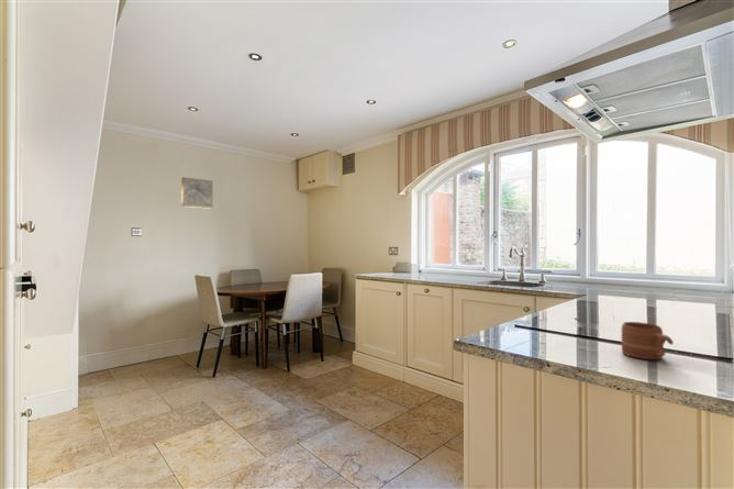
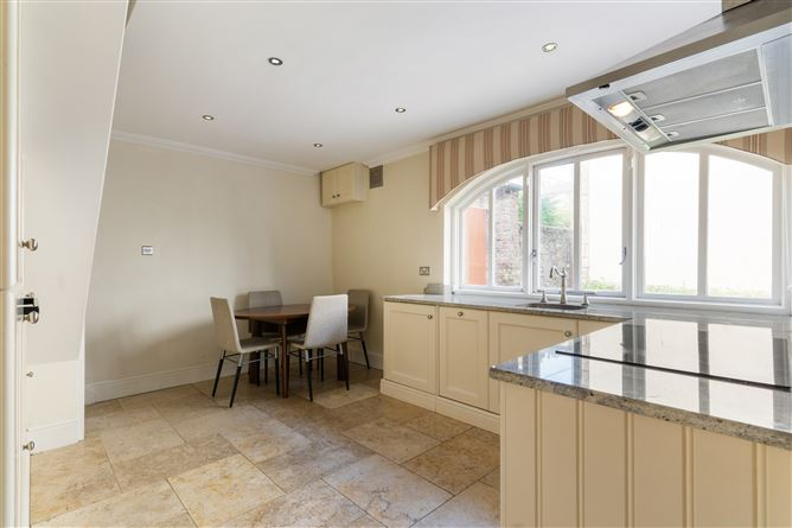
- mug (647, 342)
- wall art (197, 192)
